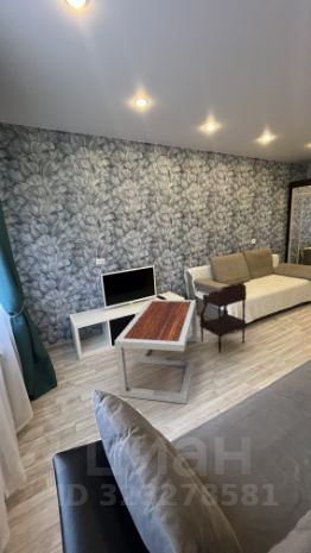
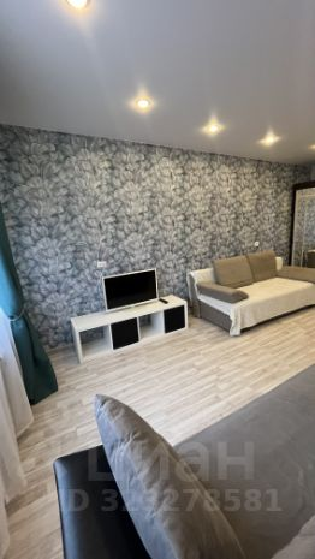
- coffee table (164, 340)
- side table (222, 313)
